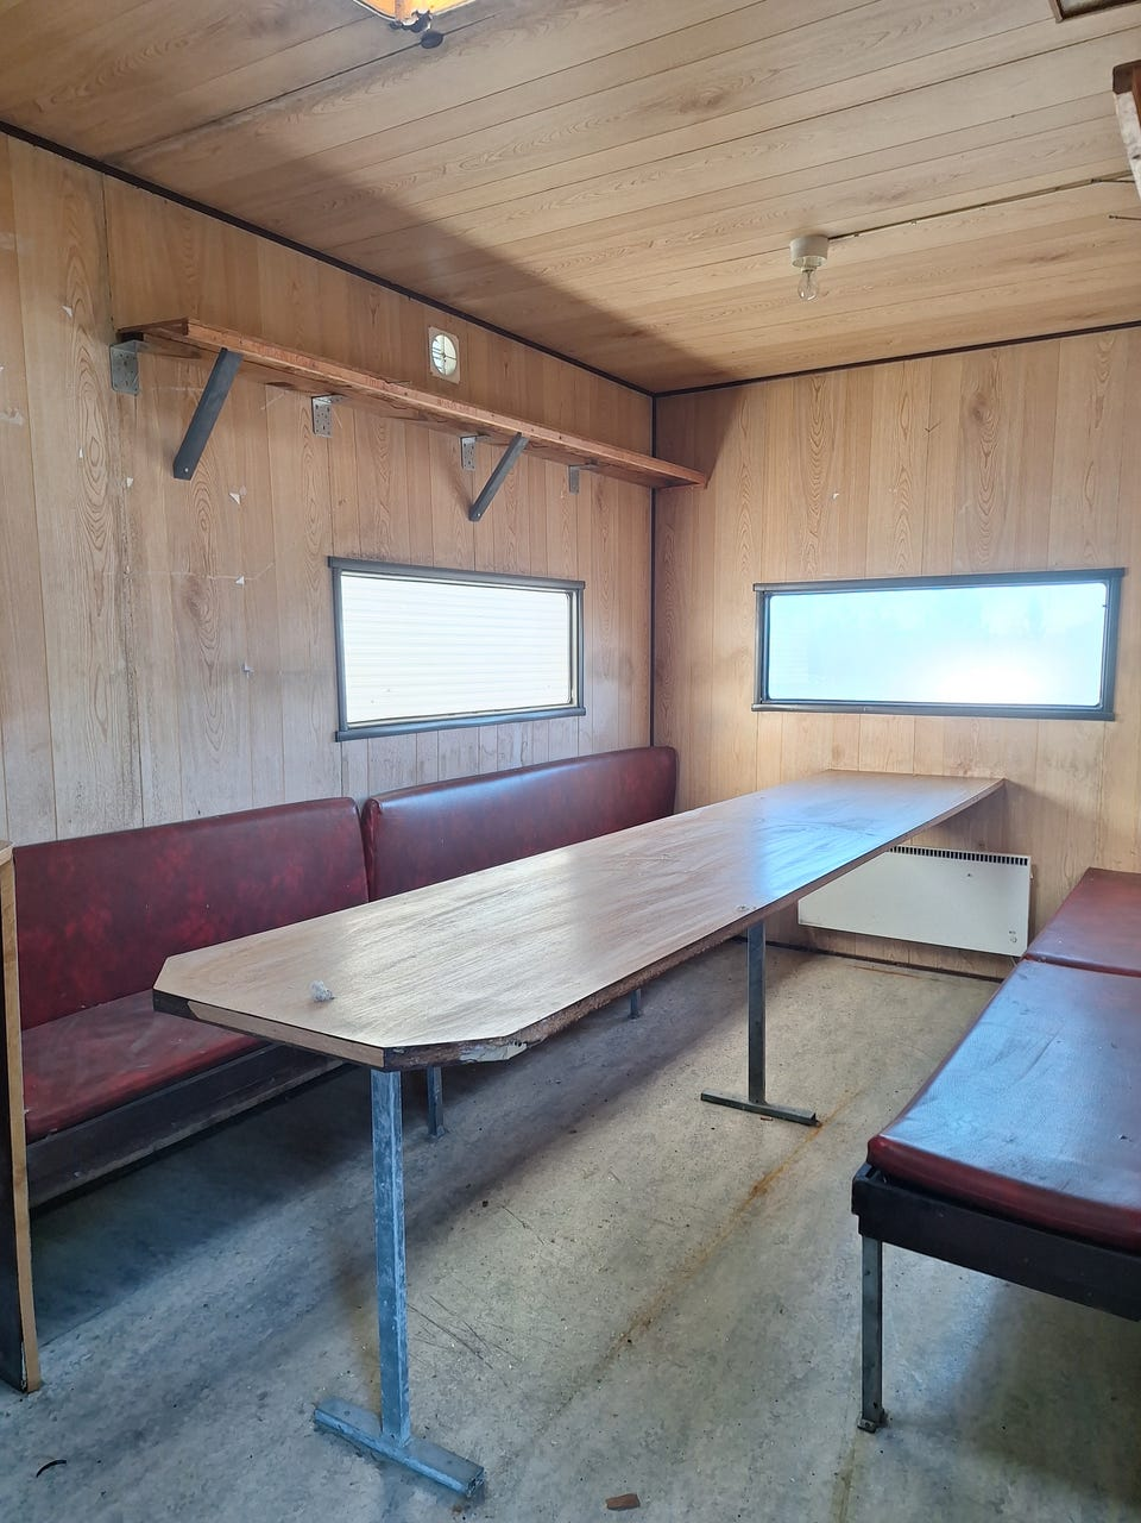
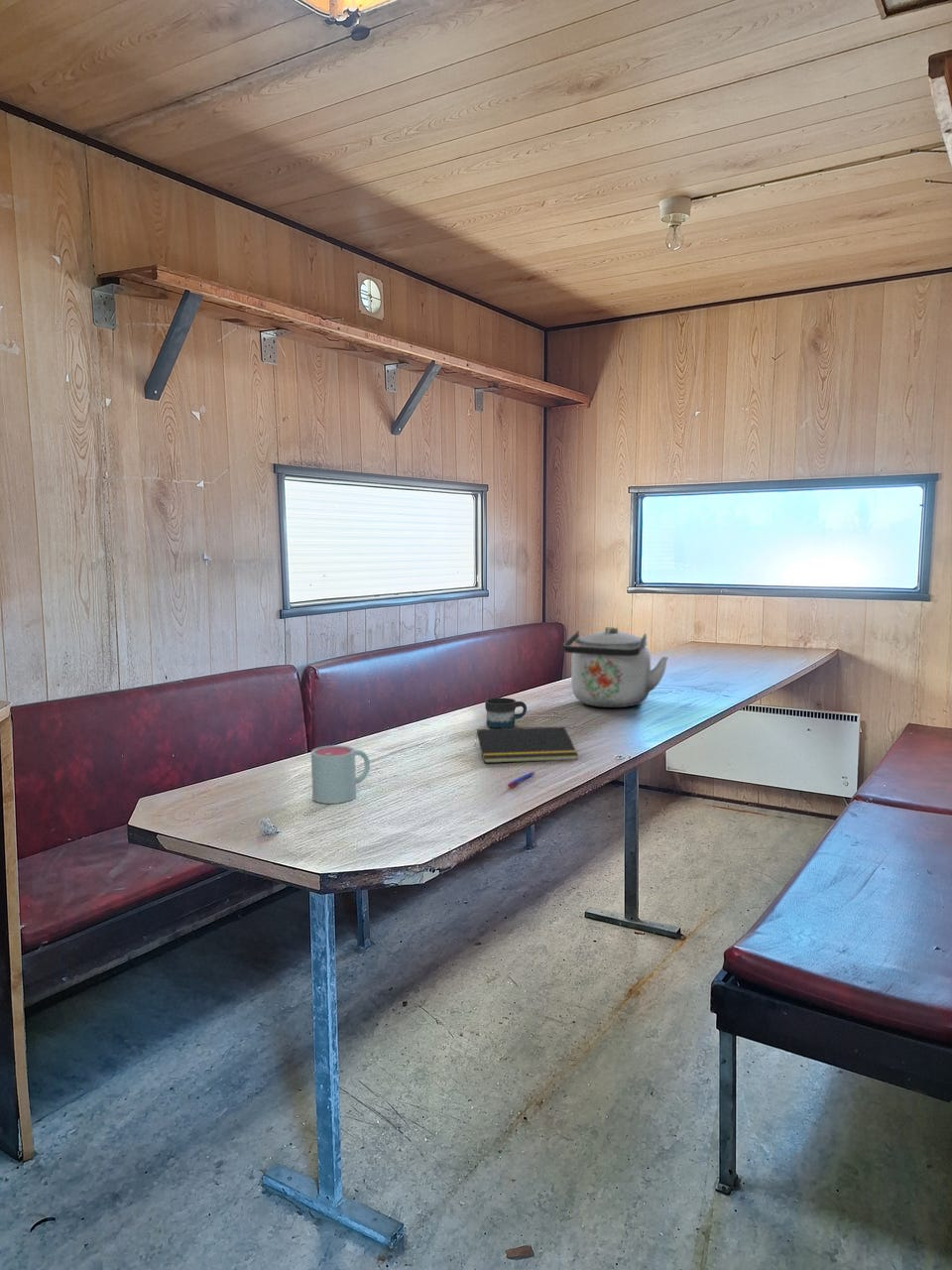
+ mug (503, 712)
+ kettle (619, 666)
+ notepad (526, 743)
+ mug (342, 771)
+ pen (522, 778)
